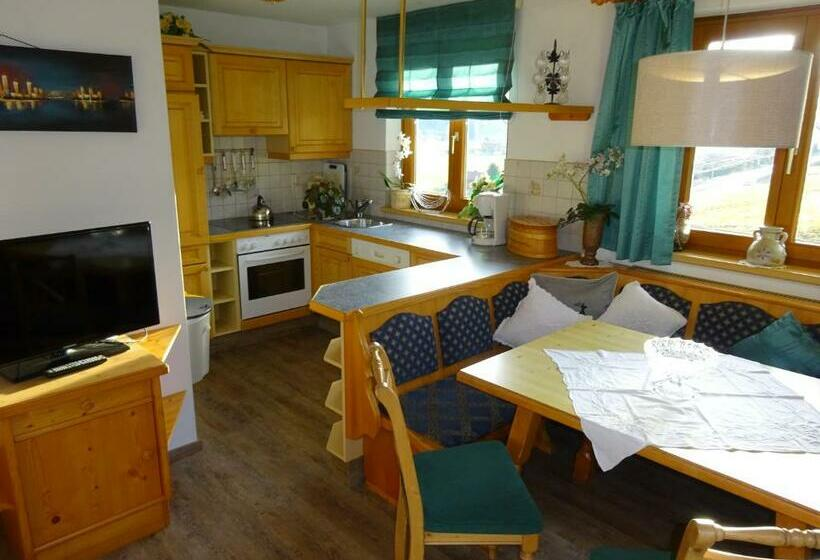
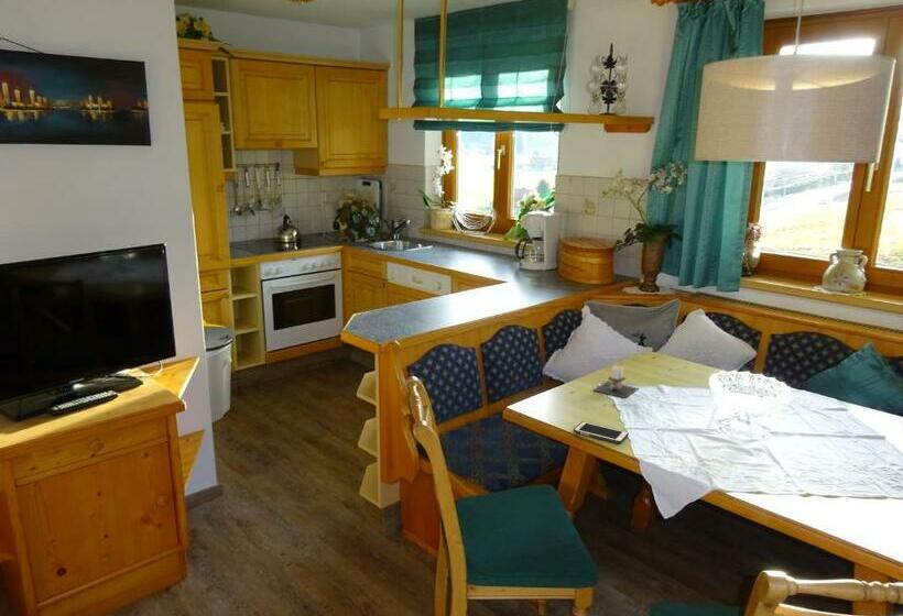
+ architectural model (617, 378)
+ cell phone (600, 432)
